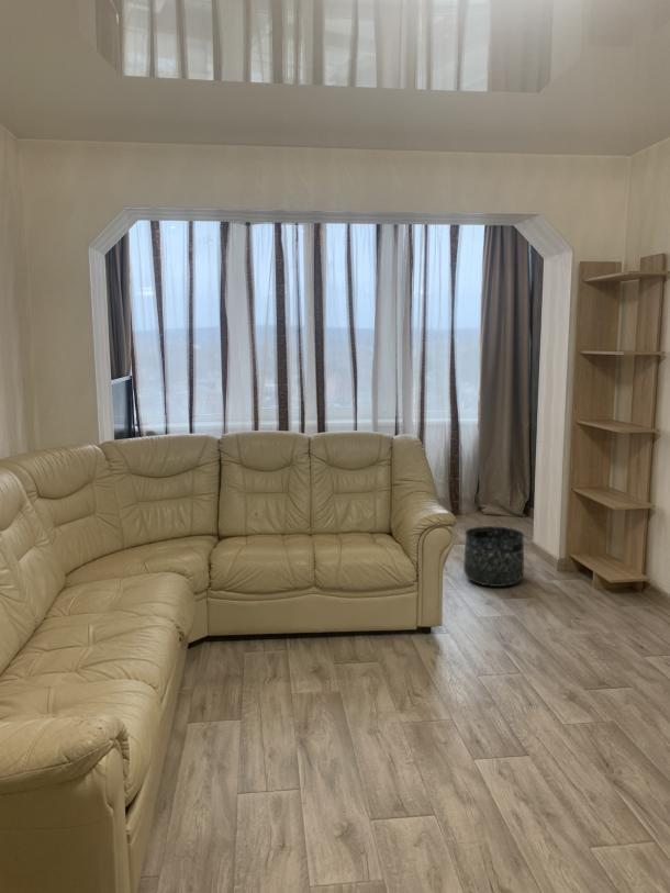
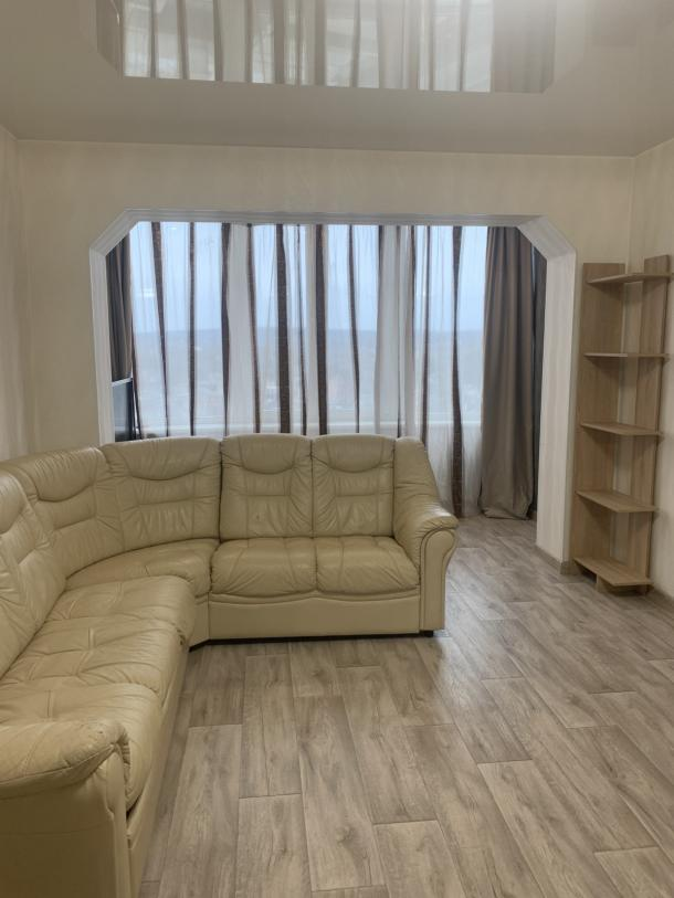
- basket (493, 556)
